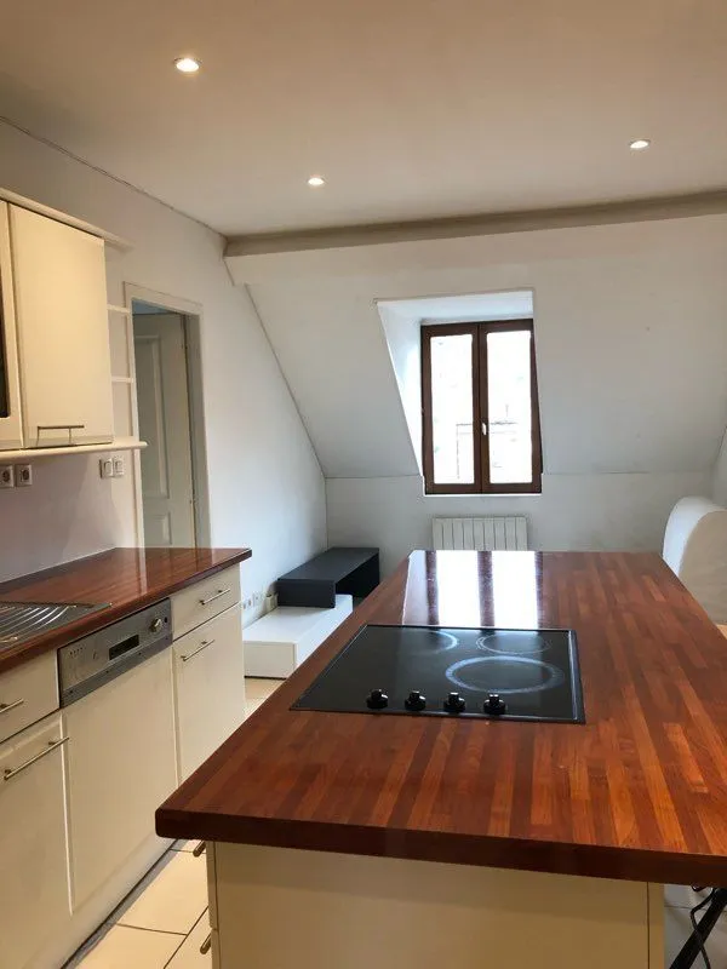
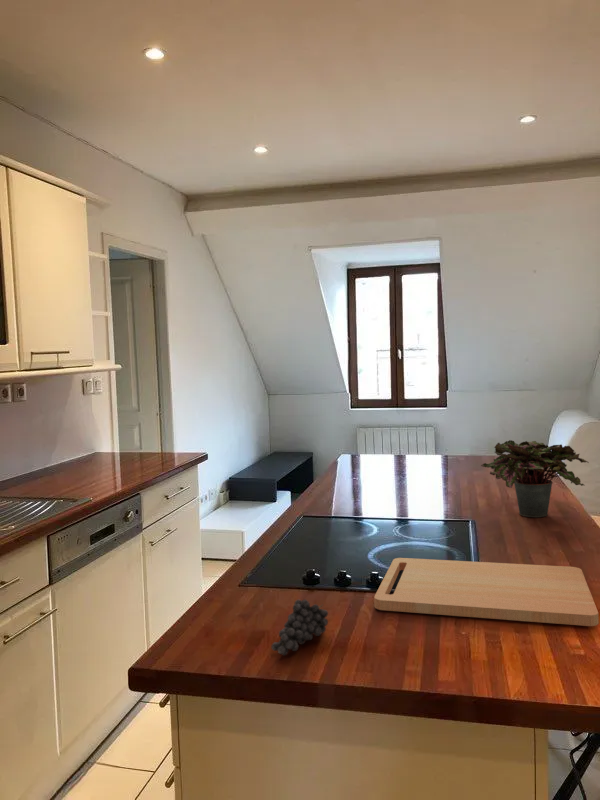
+ cutting board (482, 587)
+ fruit (301, 622)
+ potted plant (534, 477)
